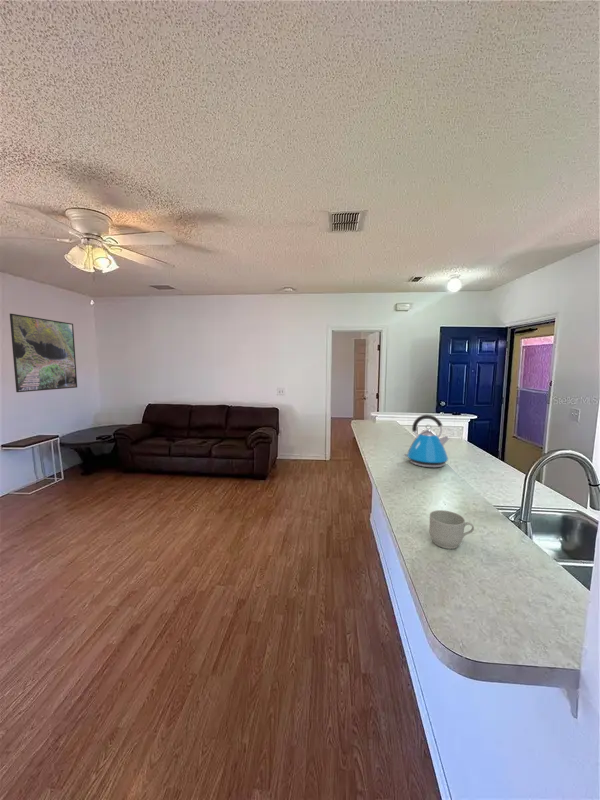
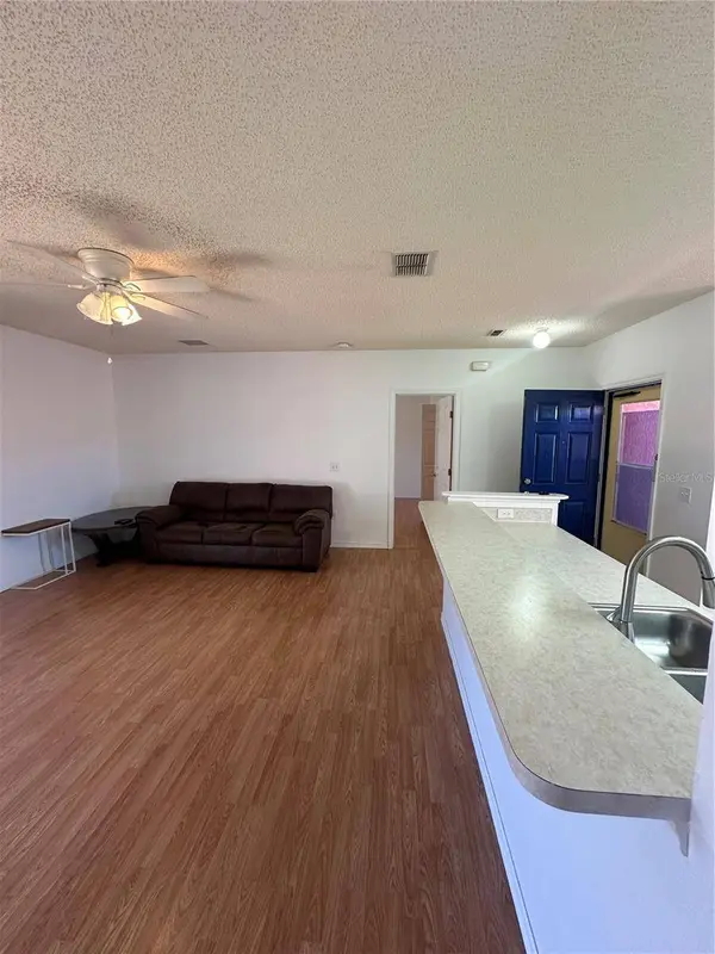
- mug (451, 530)
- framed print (47, 354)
- kettle (426, 438)
